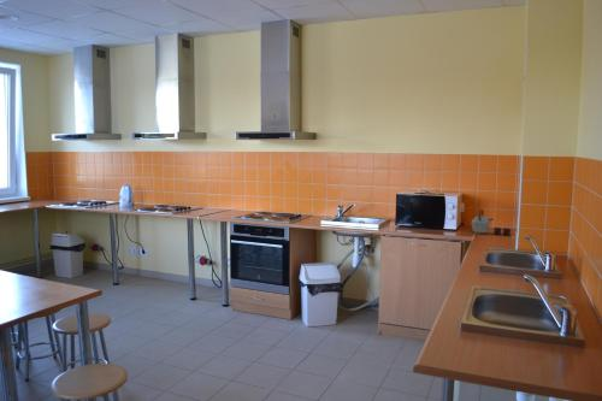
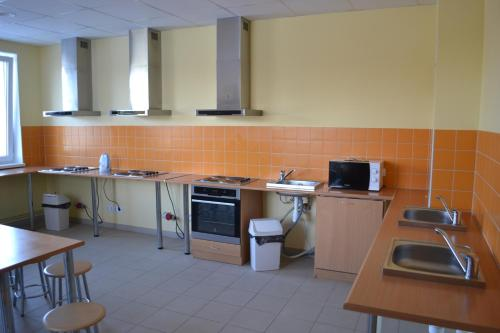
- kettle (489, 222)
